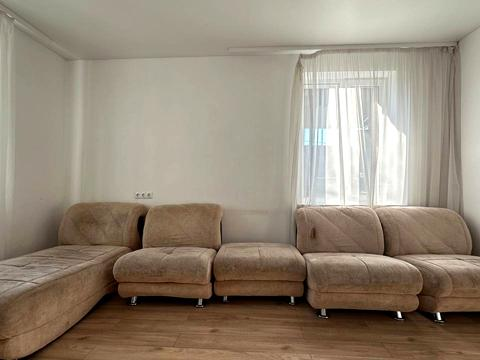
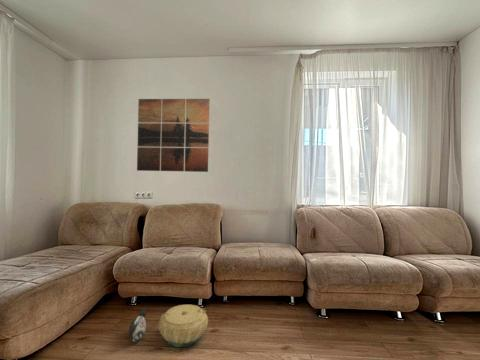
+ wall art (173, 135)
+ basket (183, 323)
+ plush toy (137, 326)
